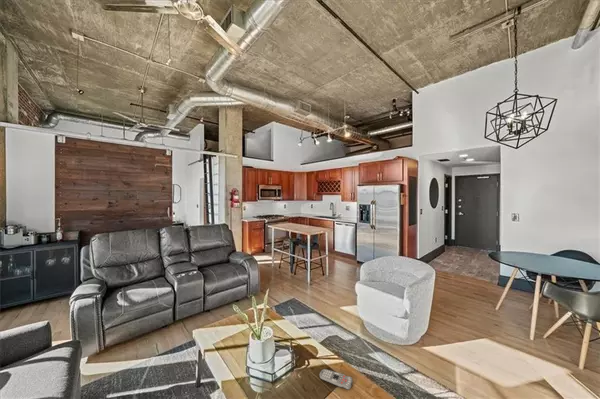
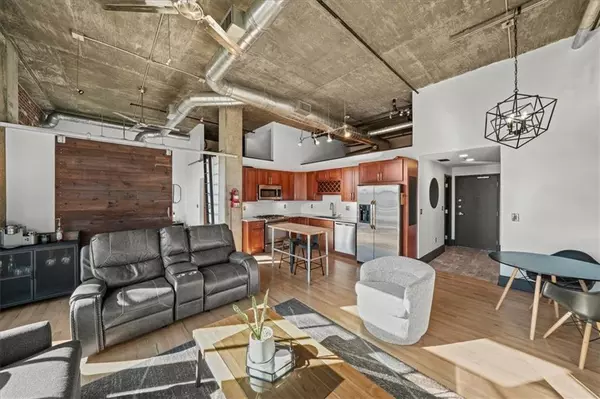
- remote control (335, 378)
